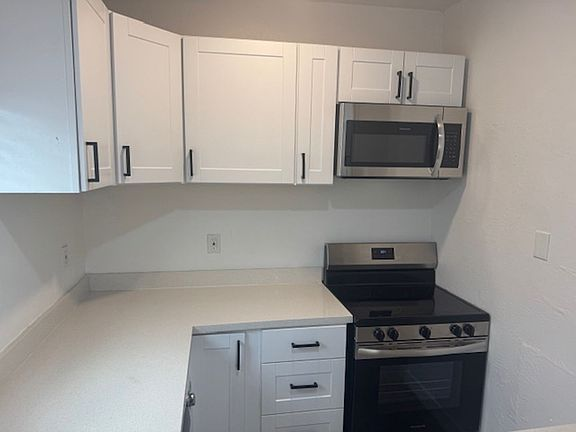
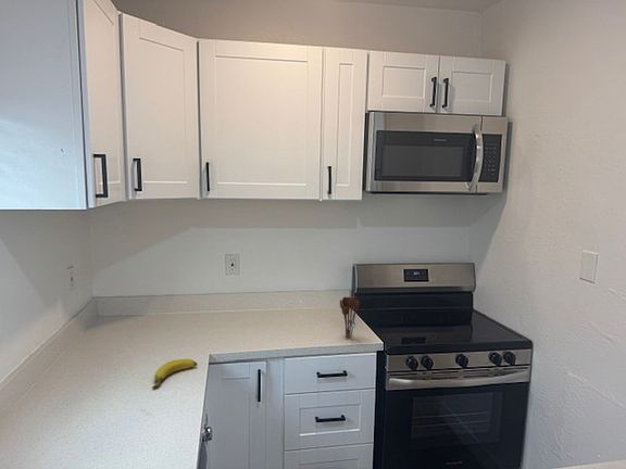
+ banana (171, 370)
+ utensil holder (348, 316)
